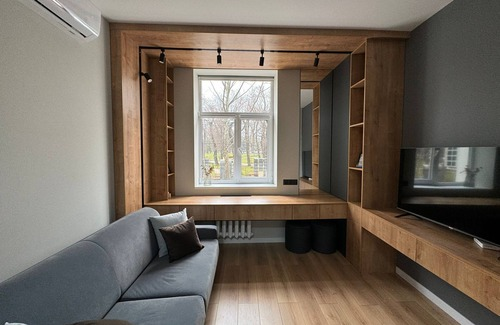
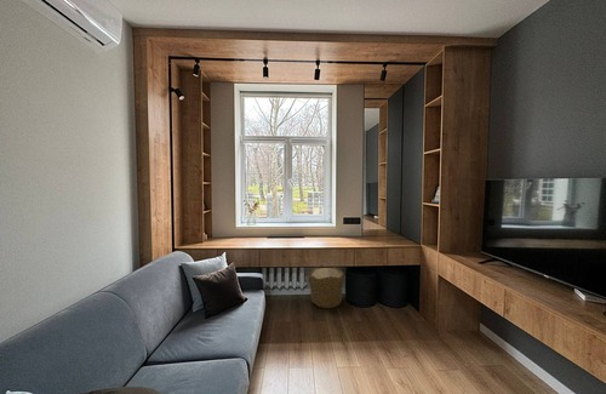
+ pouf (326, 284)
